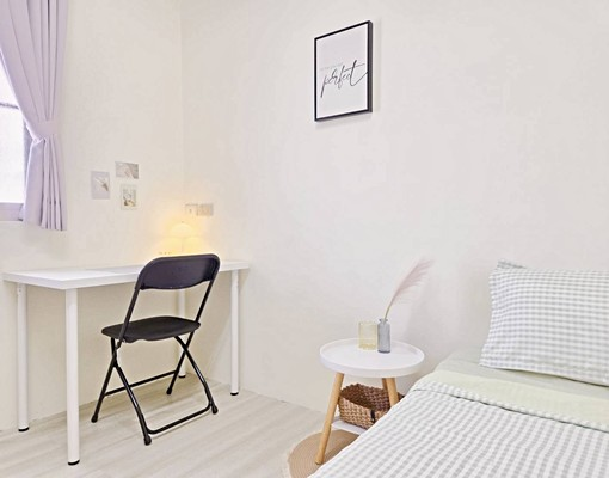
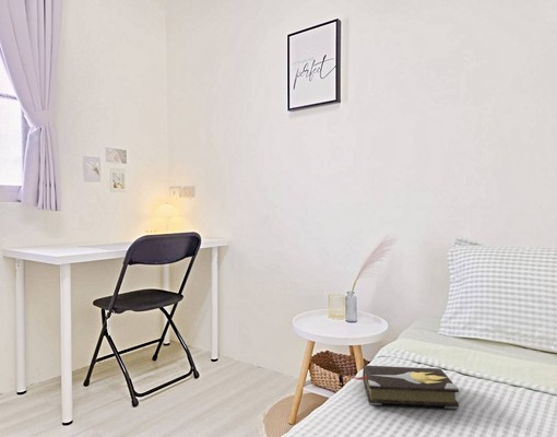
+ hardback book (406, 382)
